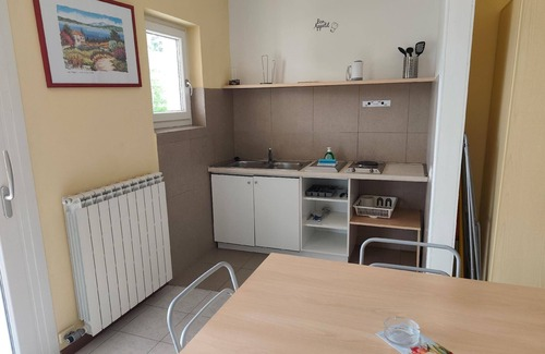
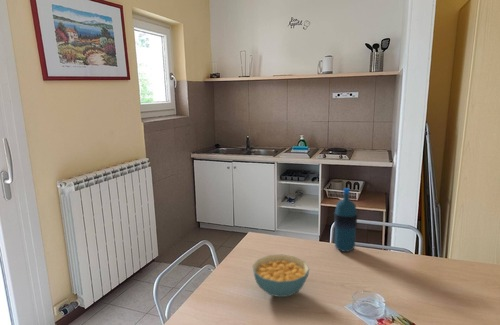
+ cereal bowl (280, 279)
+ water bottle (345, 219)
